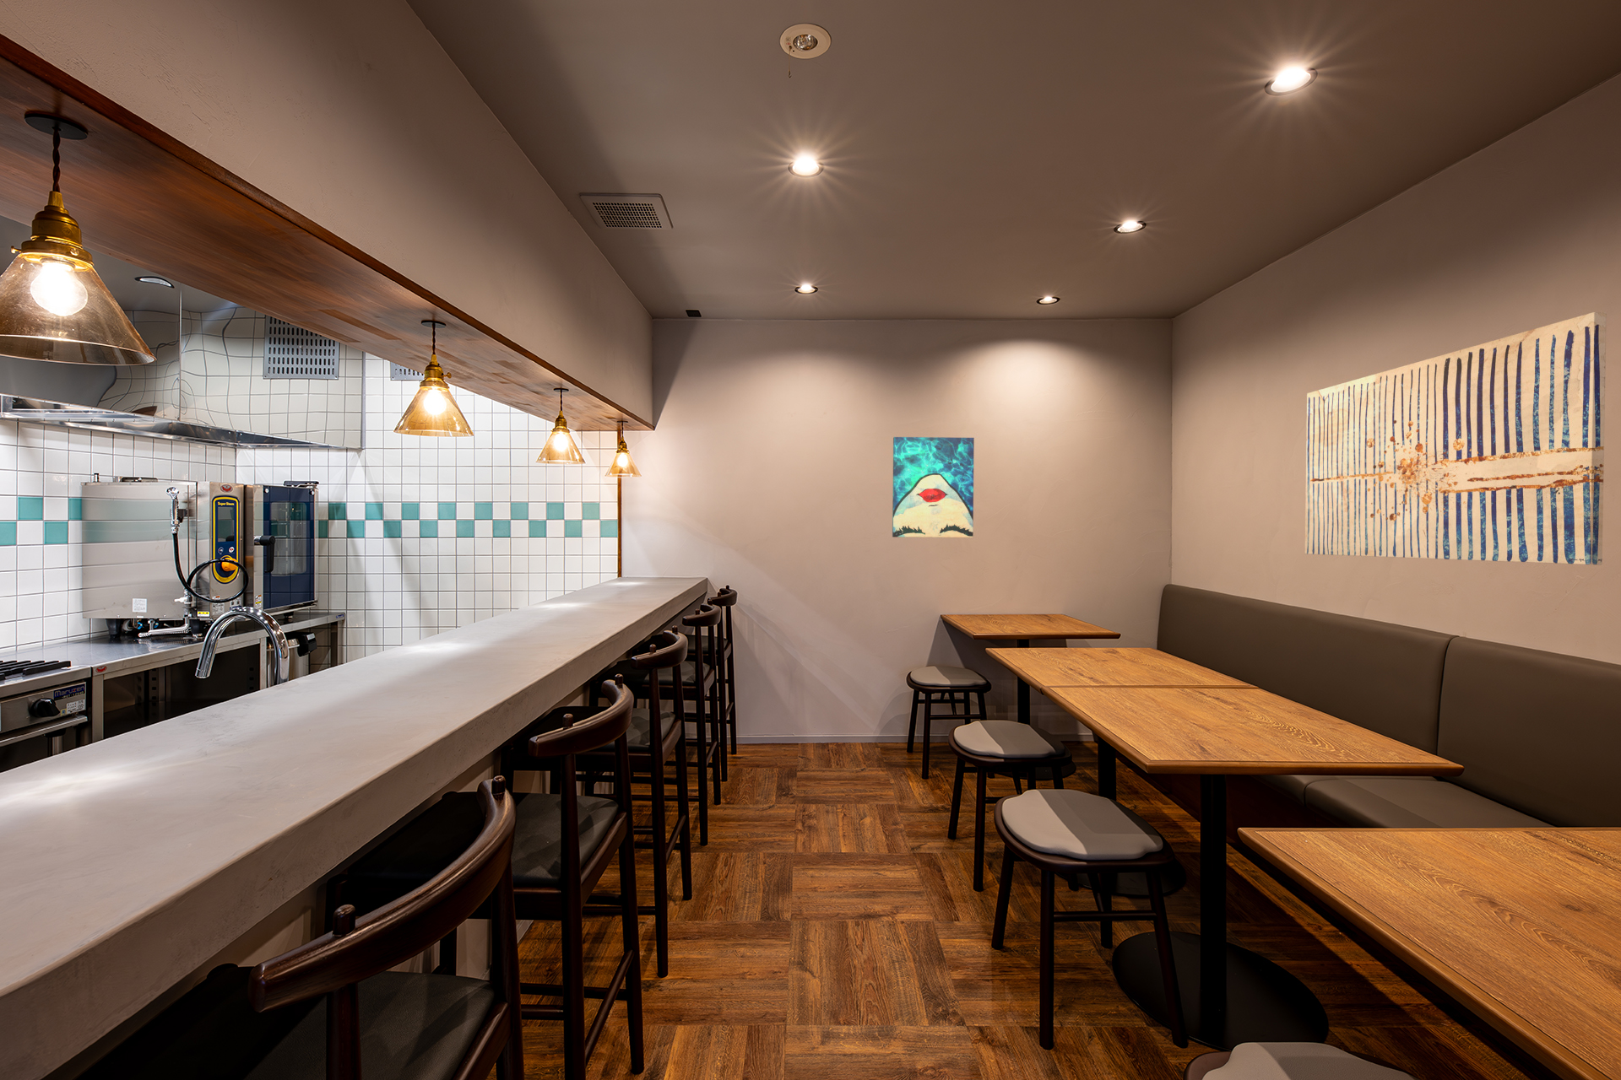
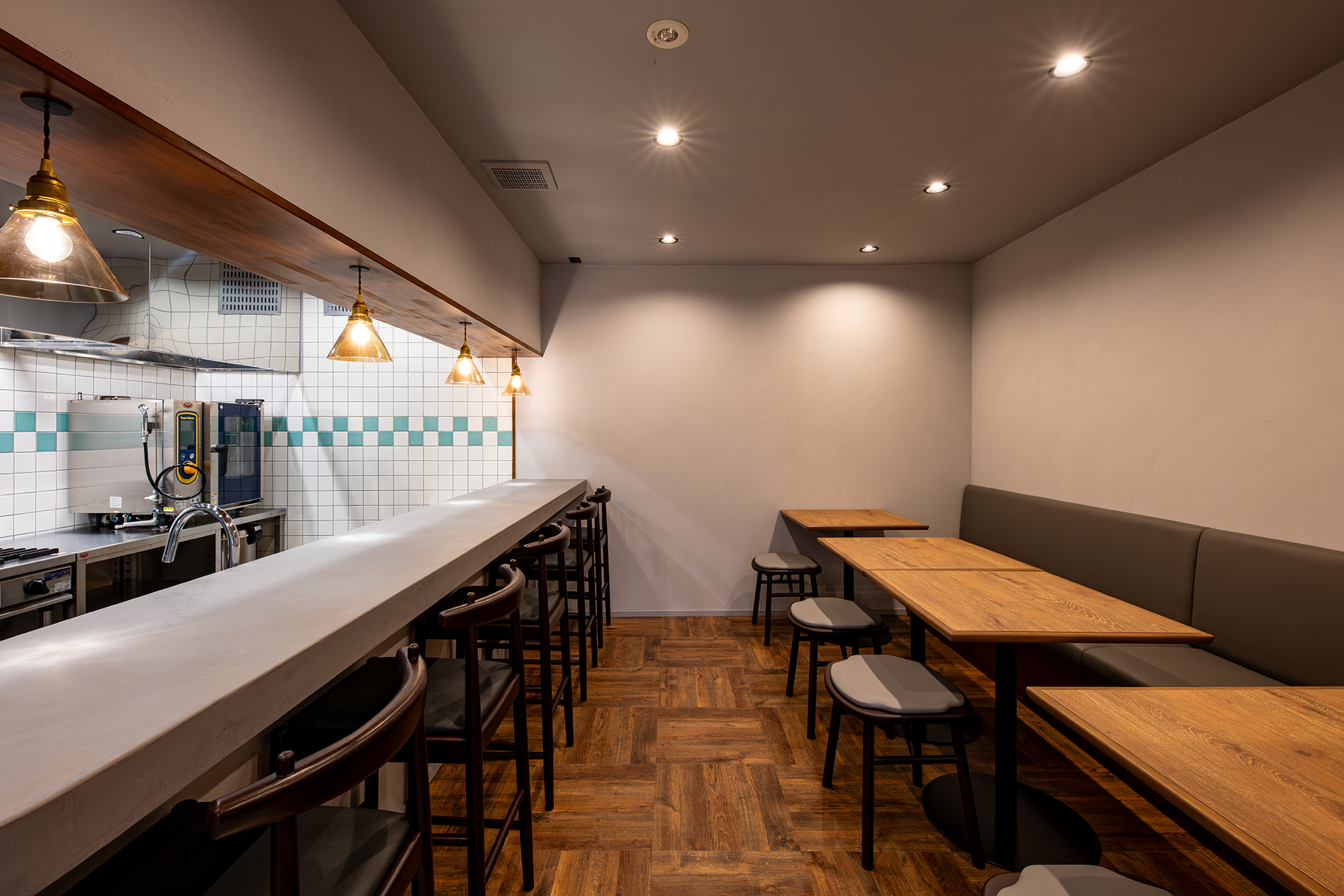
- wall art (934, 487)
- wall art (1422, 460)
